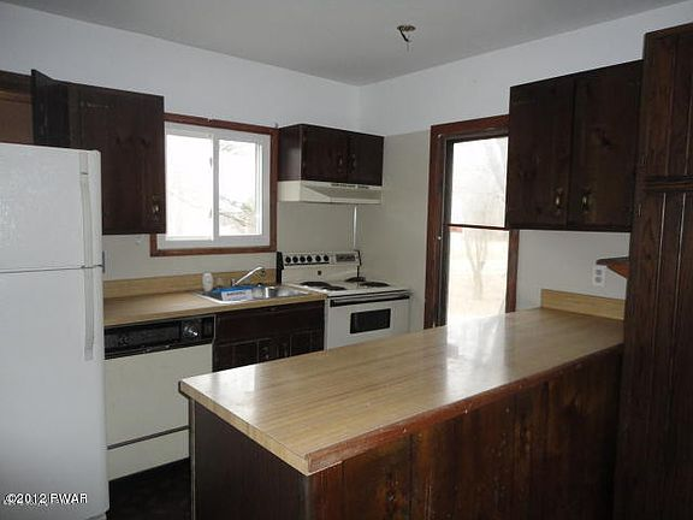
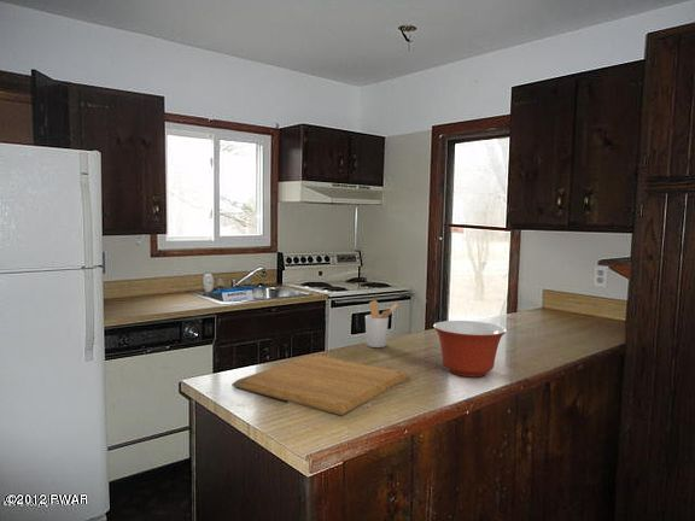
+ mixing bowl (468, 349)
+ utensil holder (381, 323)
+ chopping board (323, 379)
